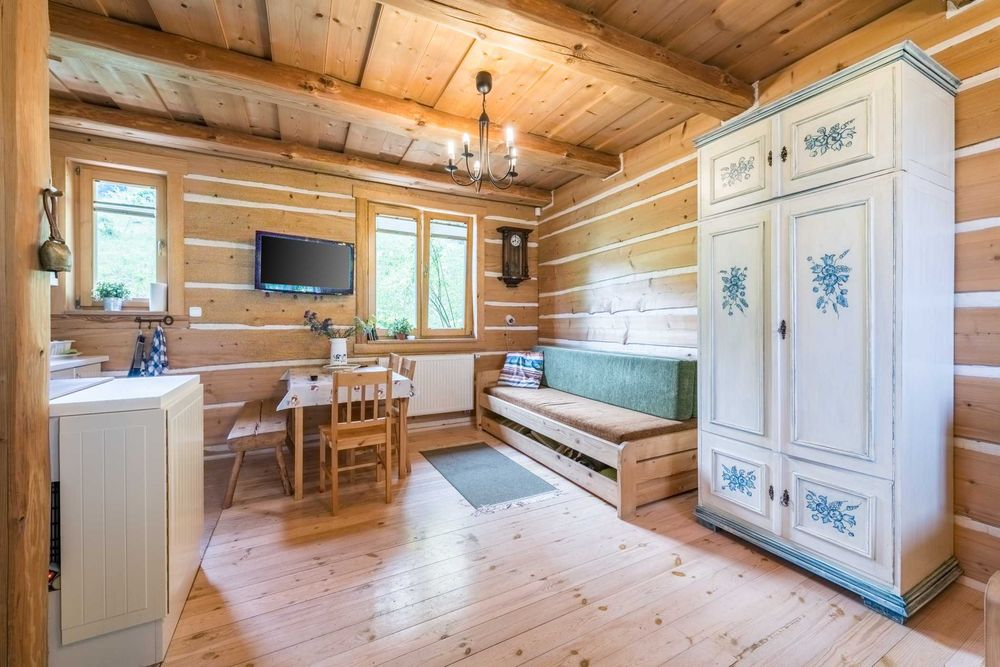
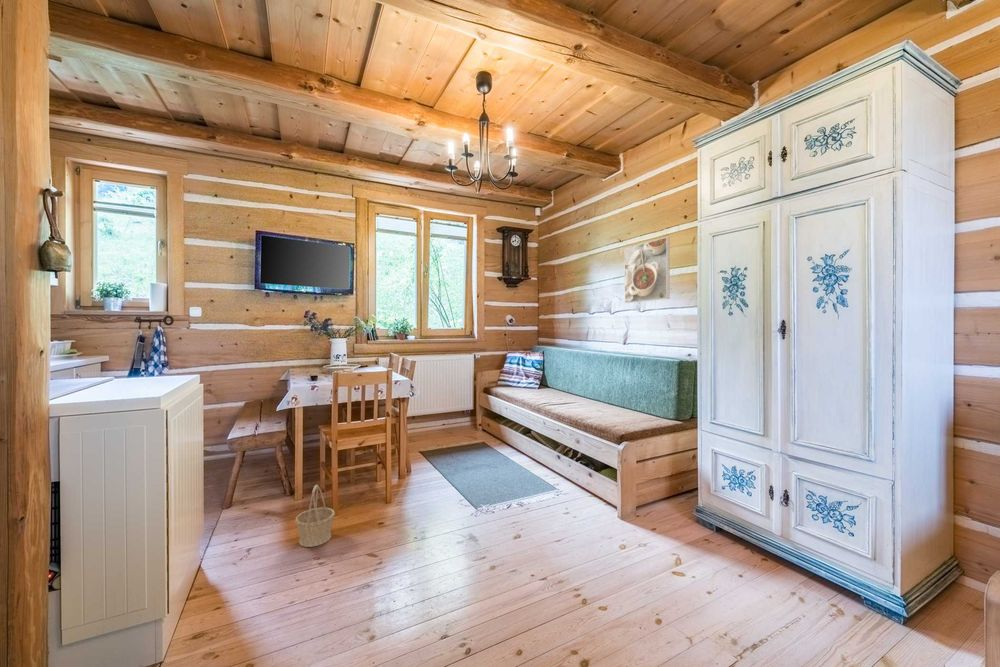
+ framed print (645, 272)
+ basket (315, 512)
